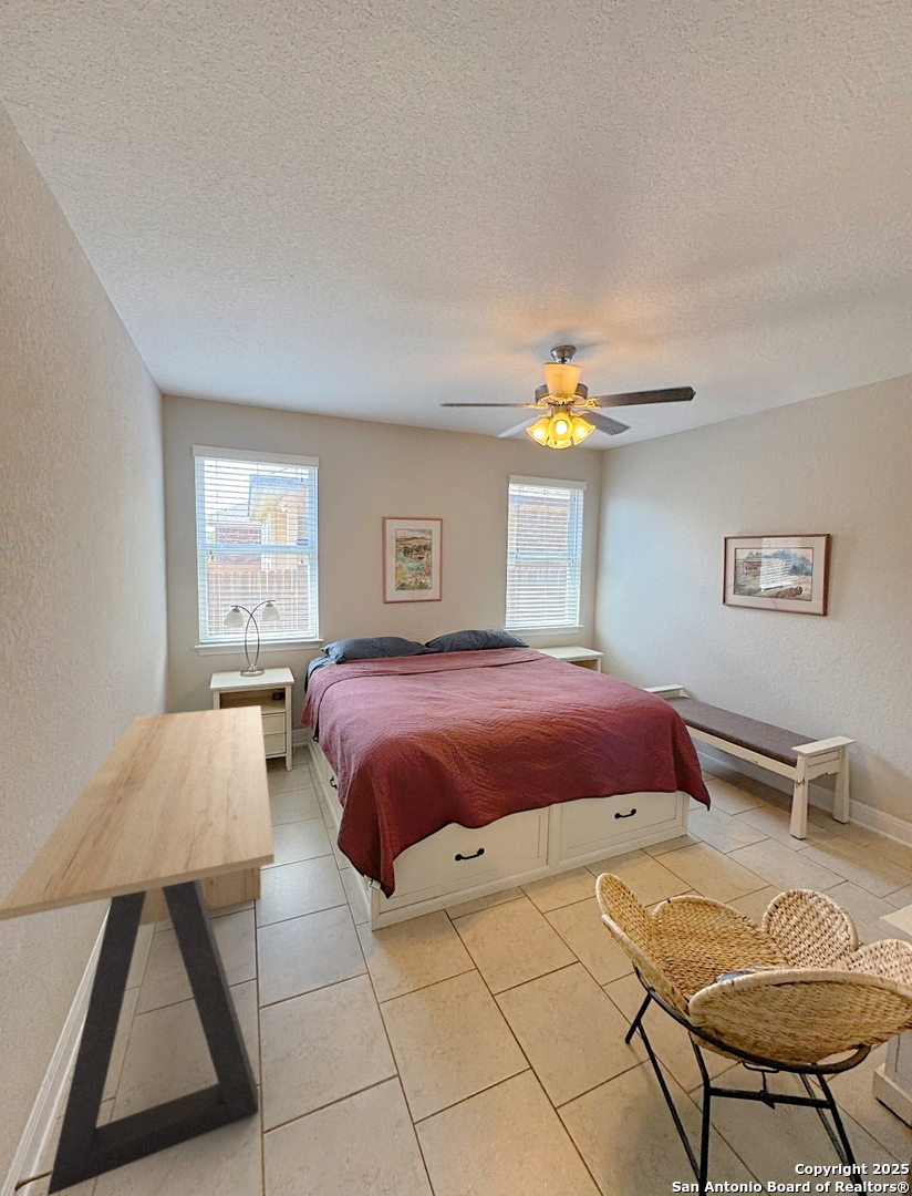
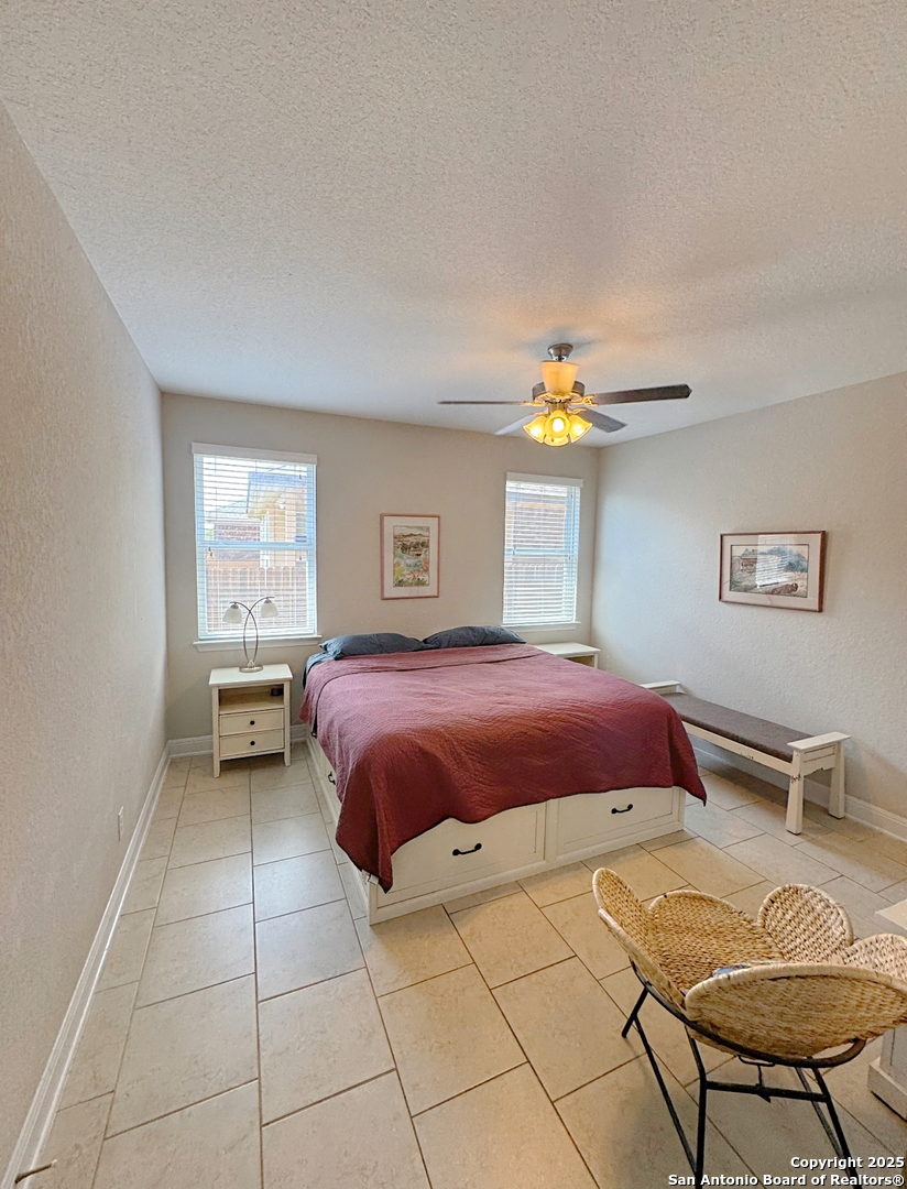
- desk (186, 865)
